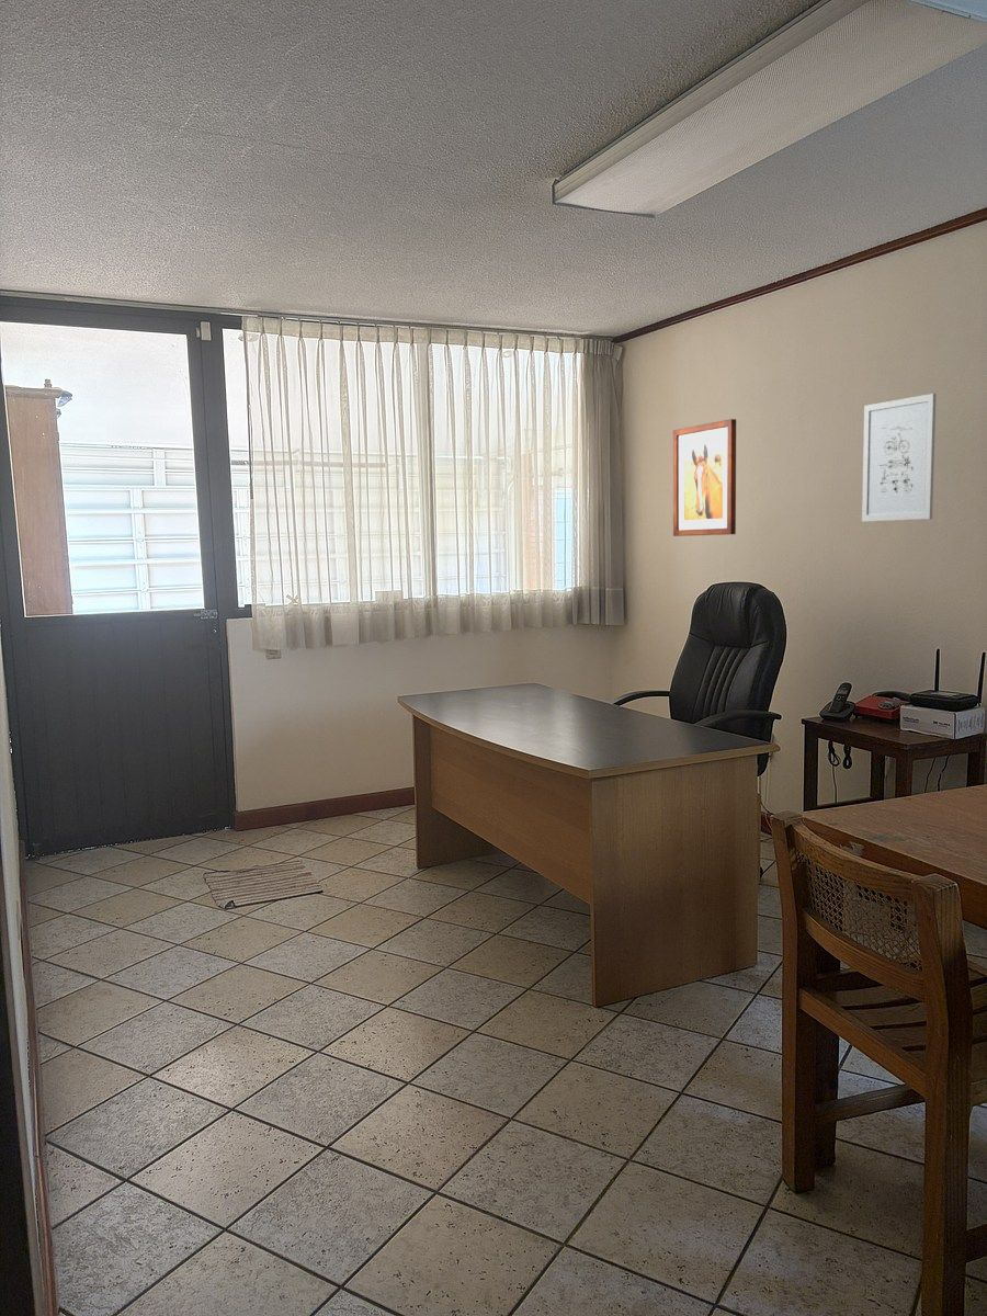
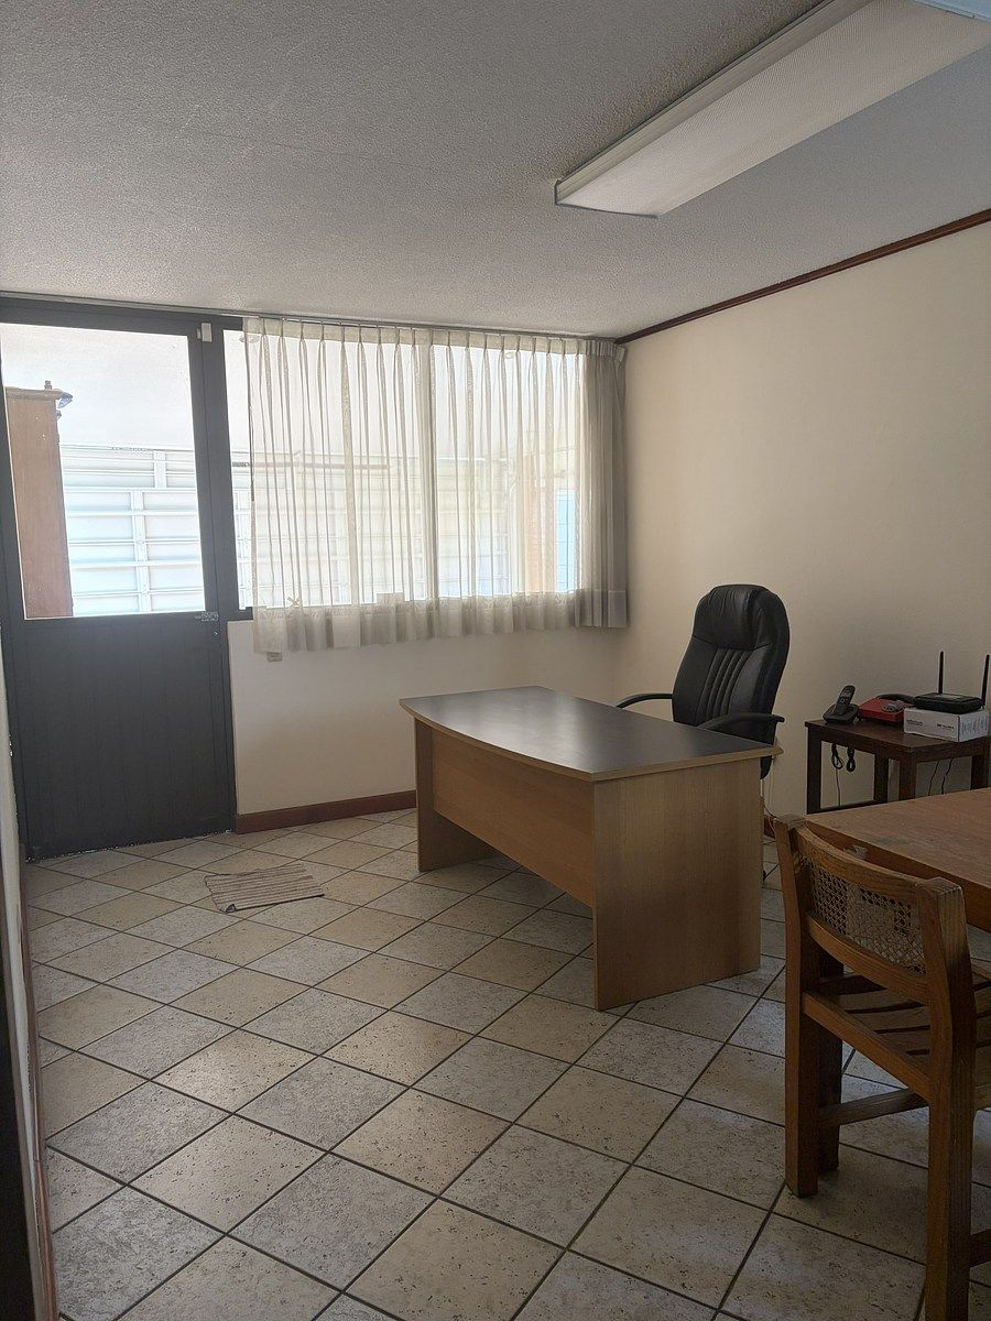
- wall art (703, 480)
- wall art (897, 461)
